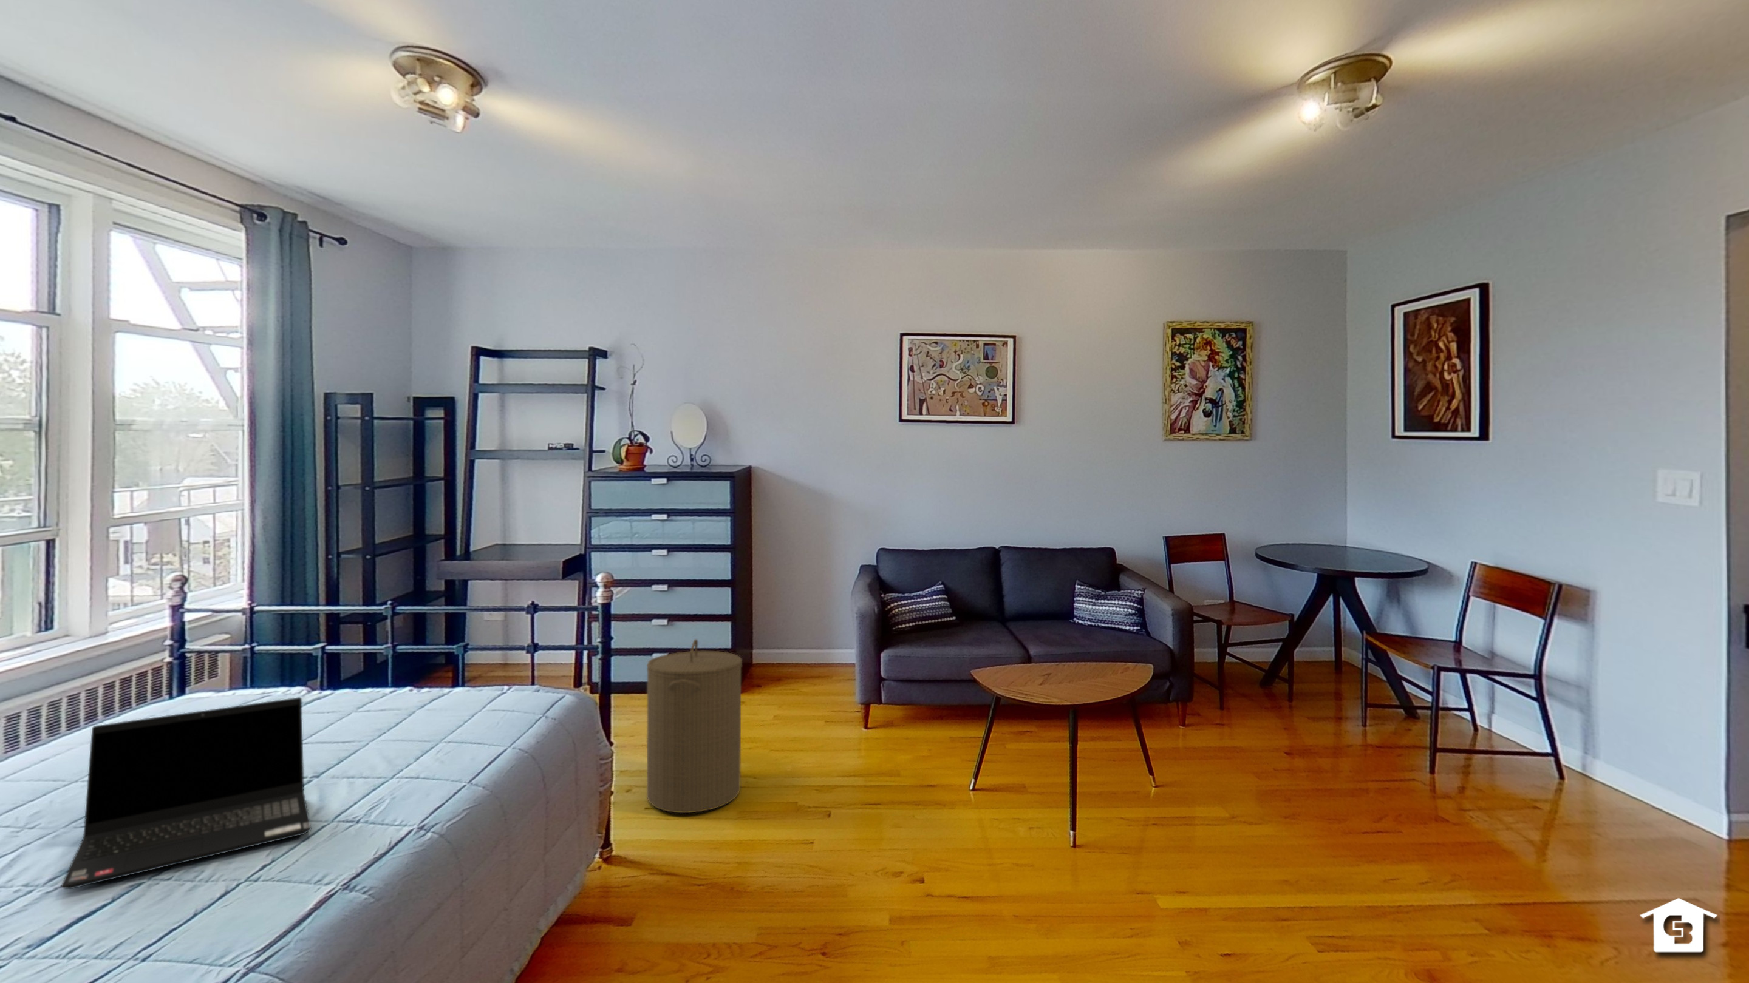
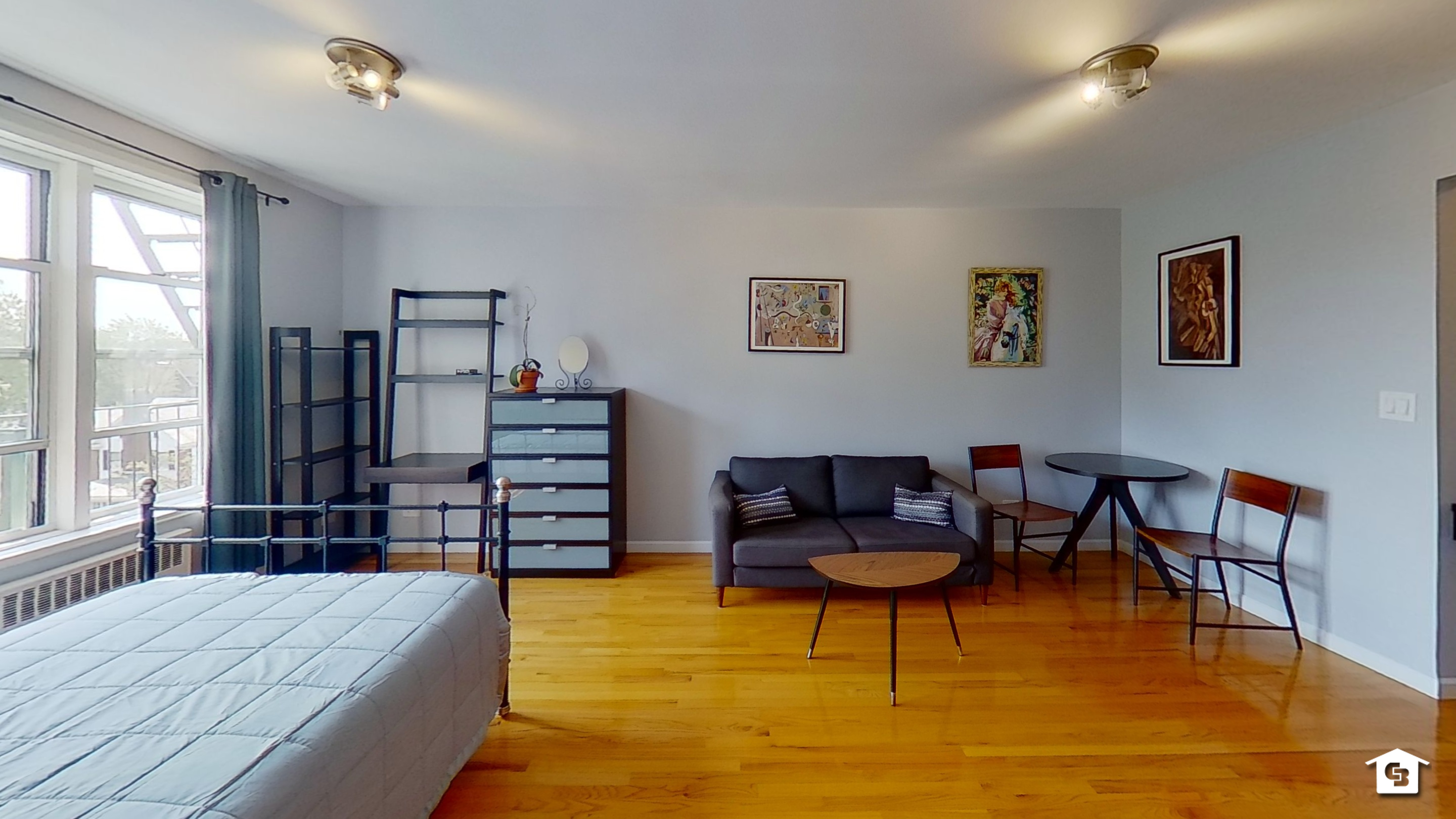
- laundry hamper (694, 717)
- laptop computer (199, 780)
